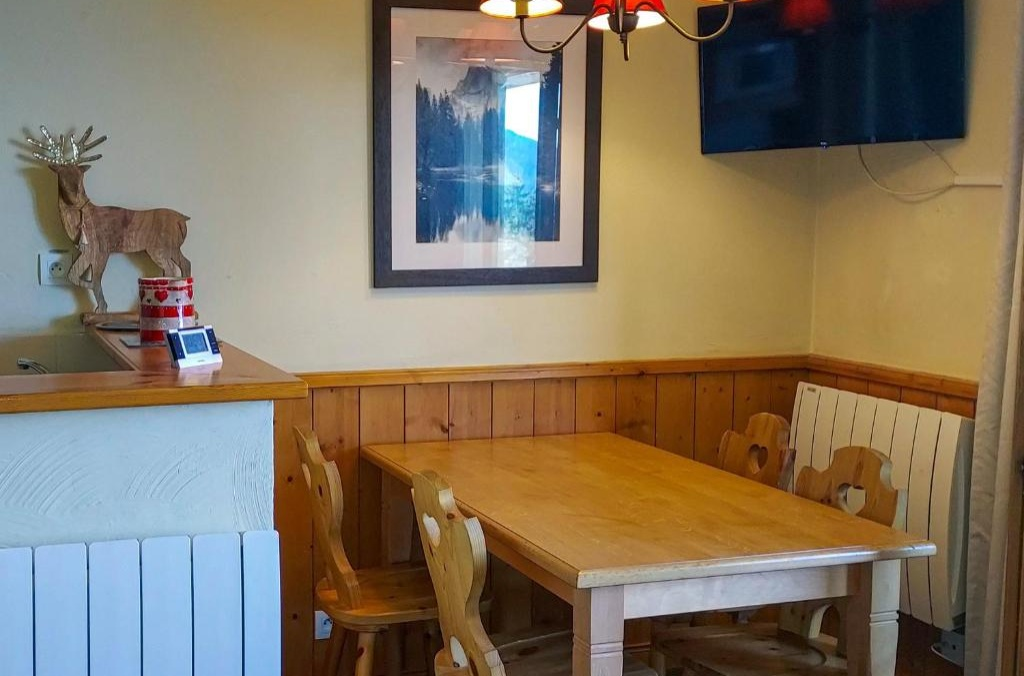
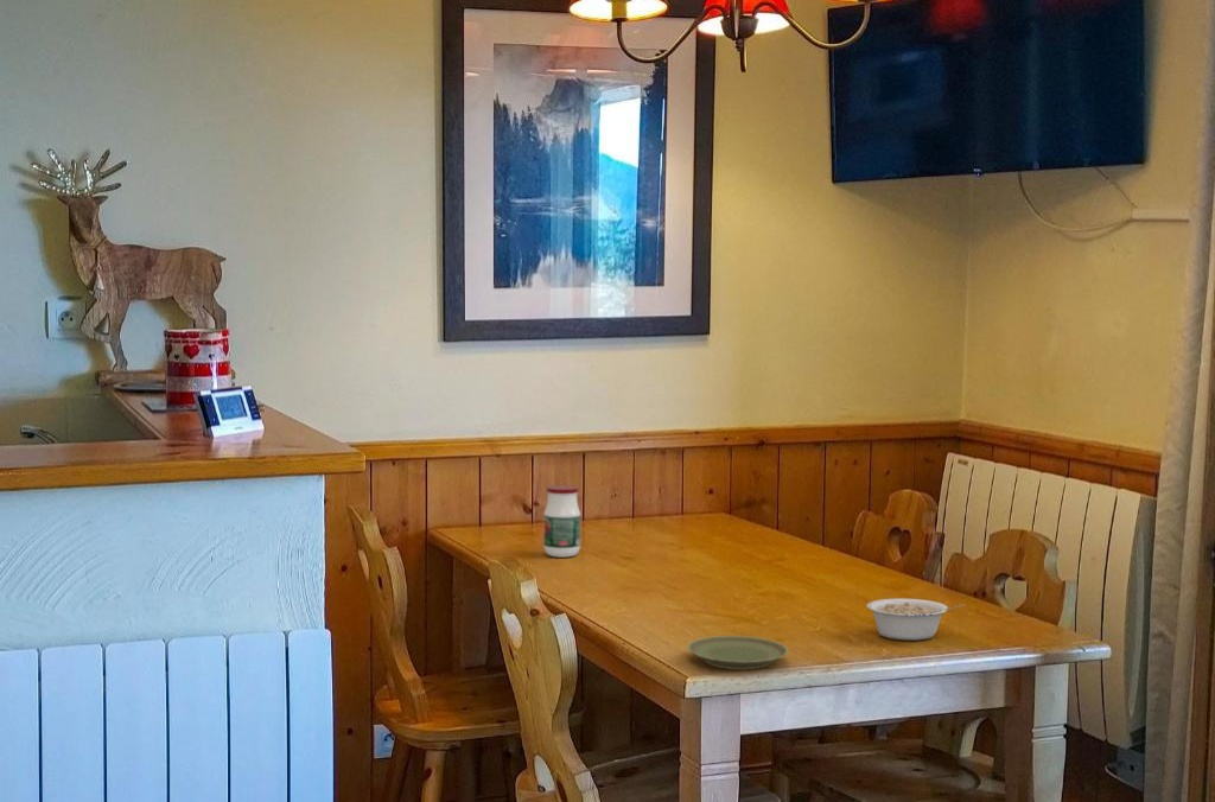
+ legume (909, 617)
+ plate (737, 654)
+ jar (561, 521)
